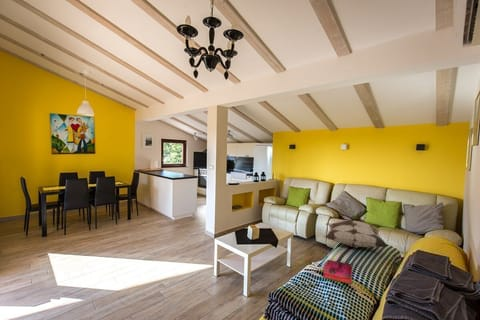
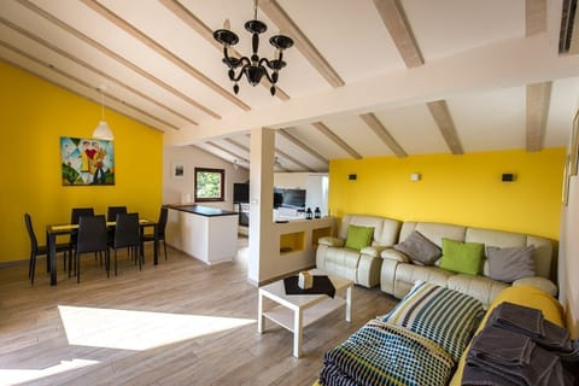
- decorative pillow (352, 232)
- hardback book (338, 270)
